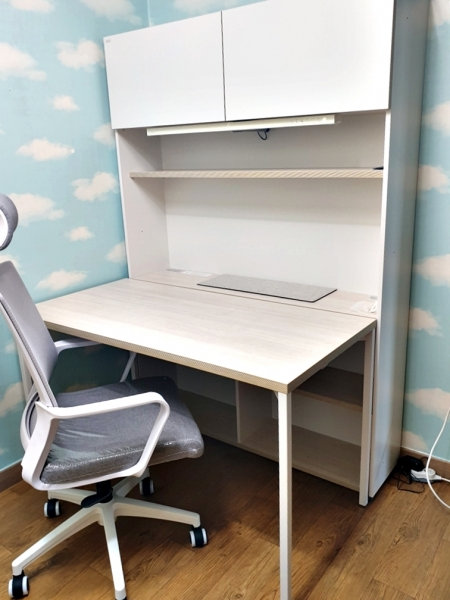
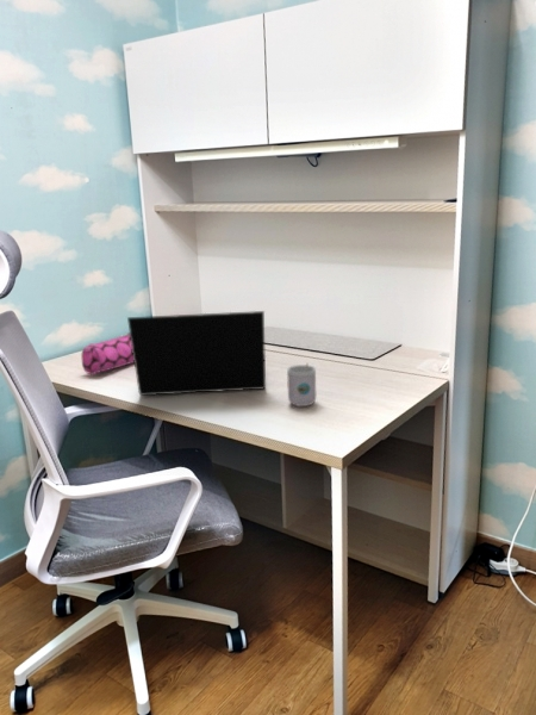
+ laptop (201, 344)
+ mug (300, 380)
+ pencil case (113, 352)
